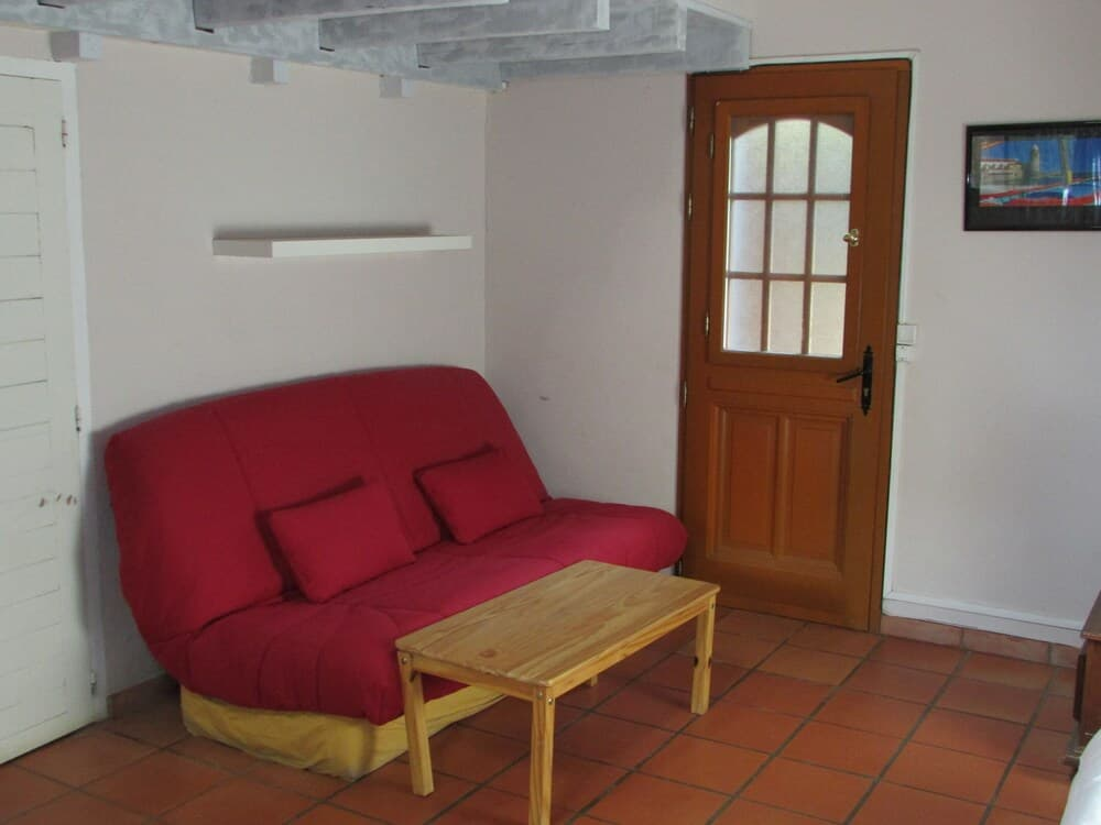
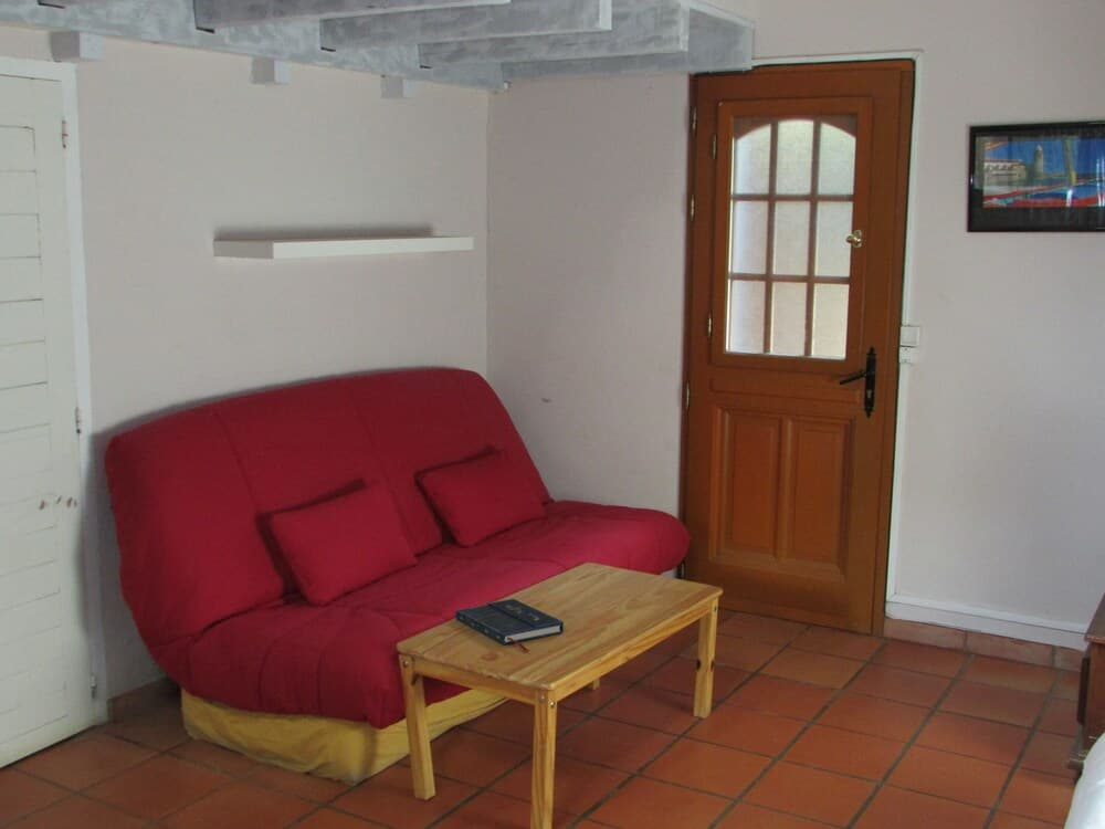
+ book (517, 625)
